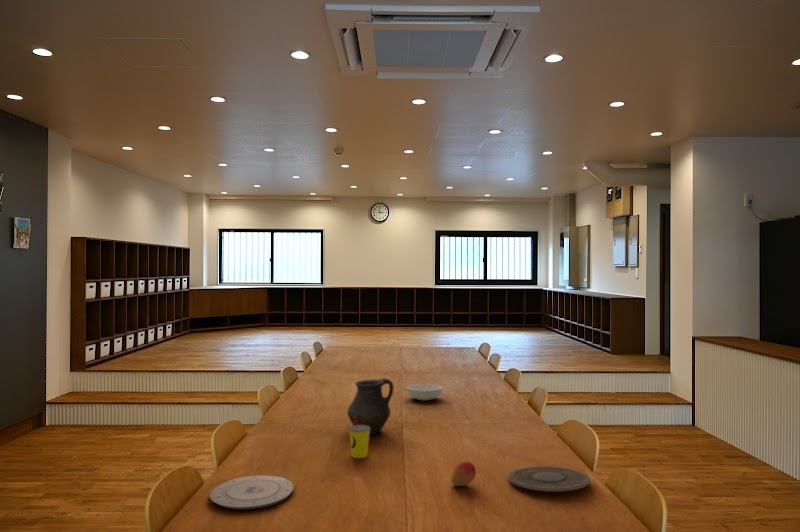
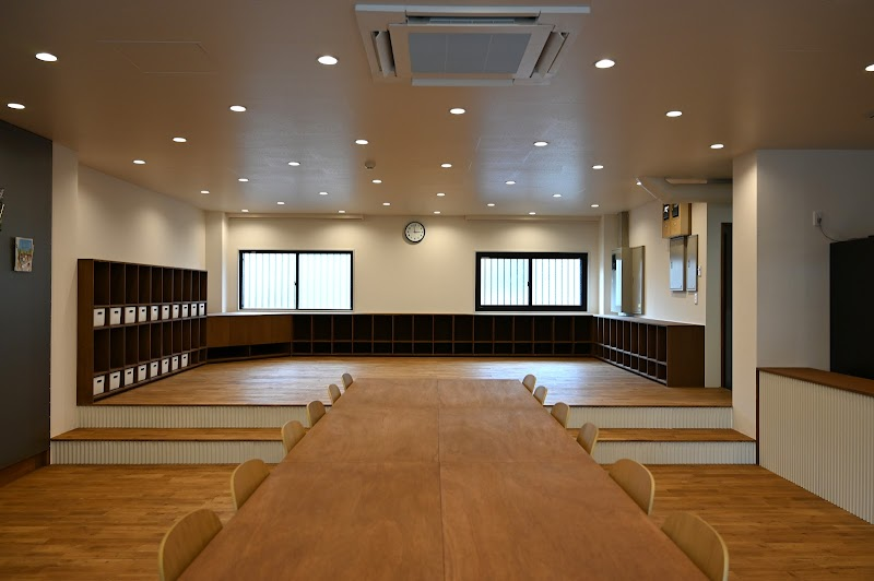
- plate (252, 492)
- pitcher (370, 405)
- straw (359, 436)
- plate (548, 477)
- serving bowl (424, 393)
- fruit (463, 473)
